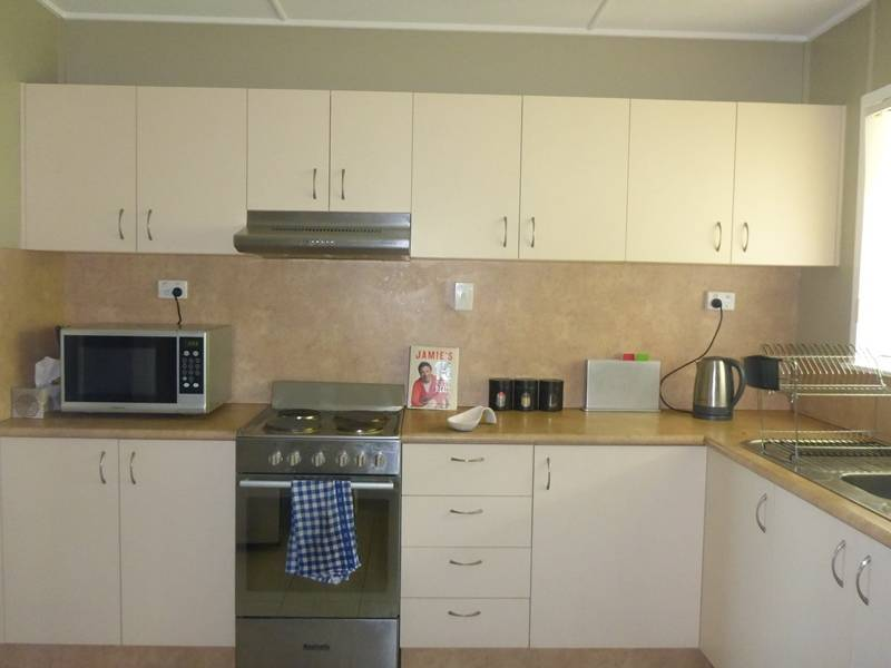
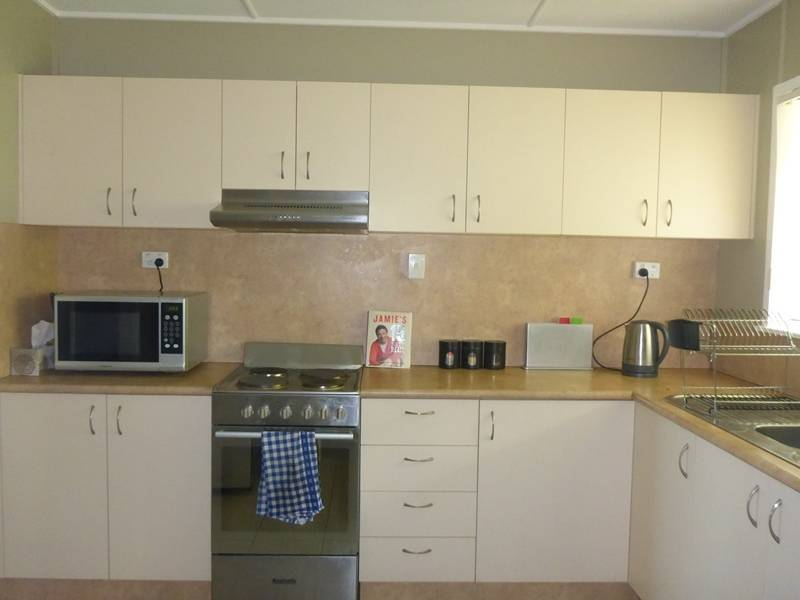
- spoon rest (472, 418)
